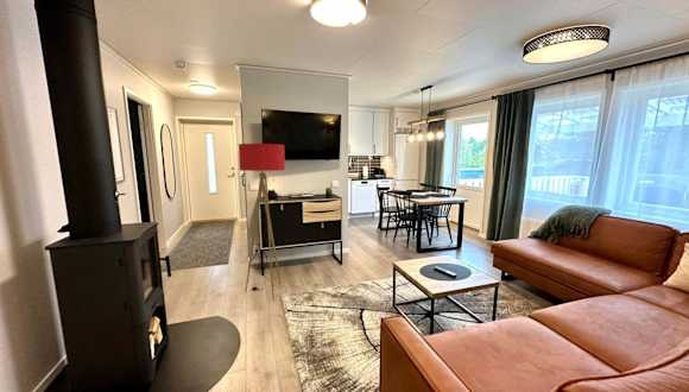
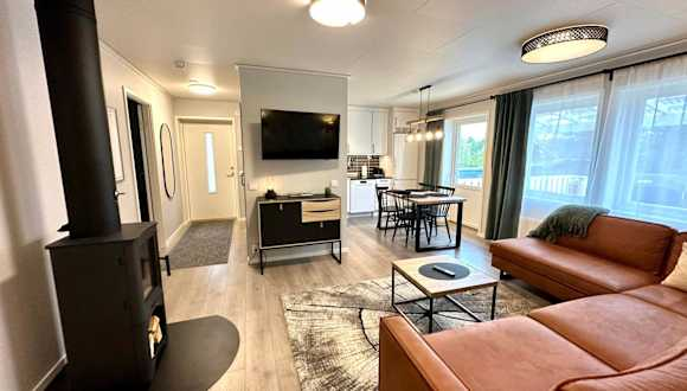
- floor lamp (265, 221)
